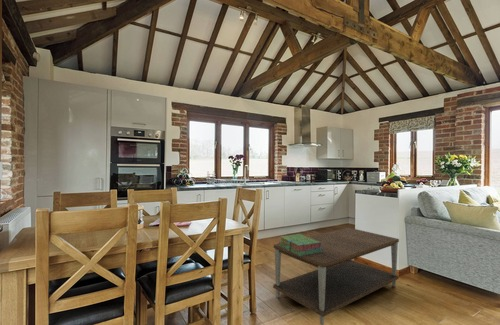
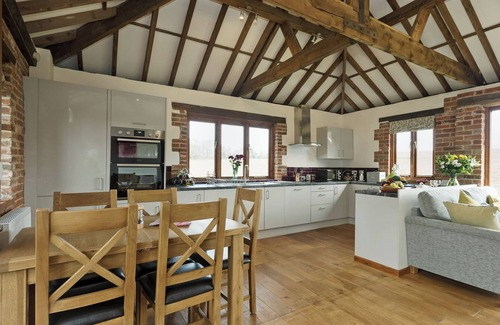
- stack of books (299, 243)
- coffee table (338, 266)
